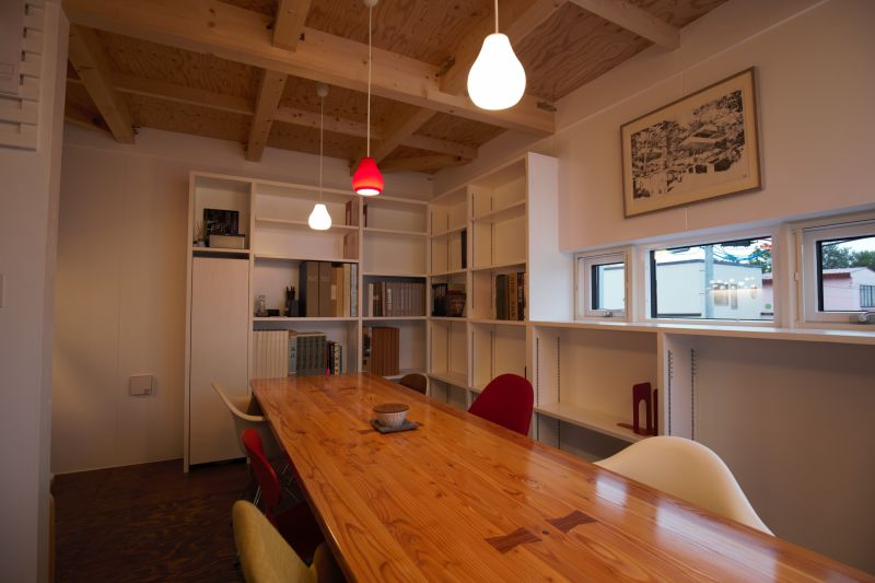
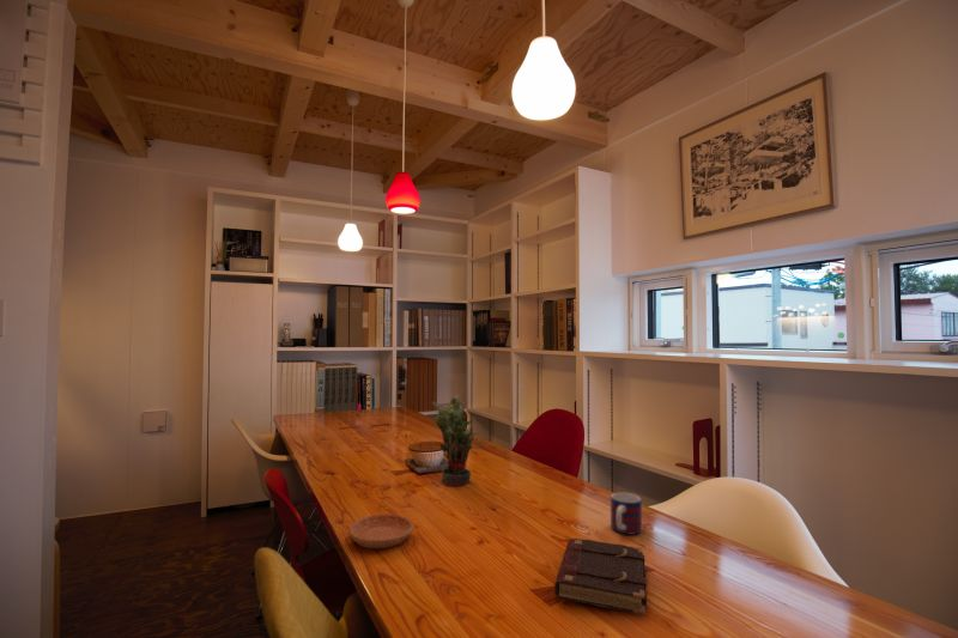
+ saucer (381, 531)
+ potted plant (457, 437)
+ book (602, 570)
+ mug (624, 515)
